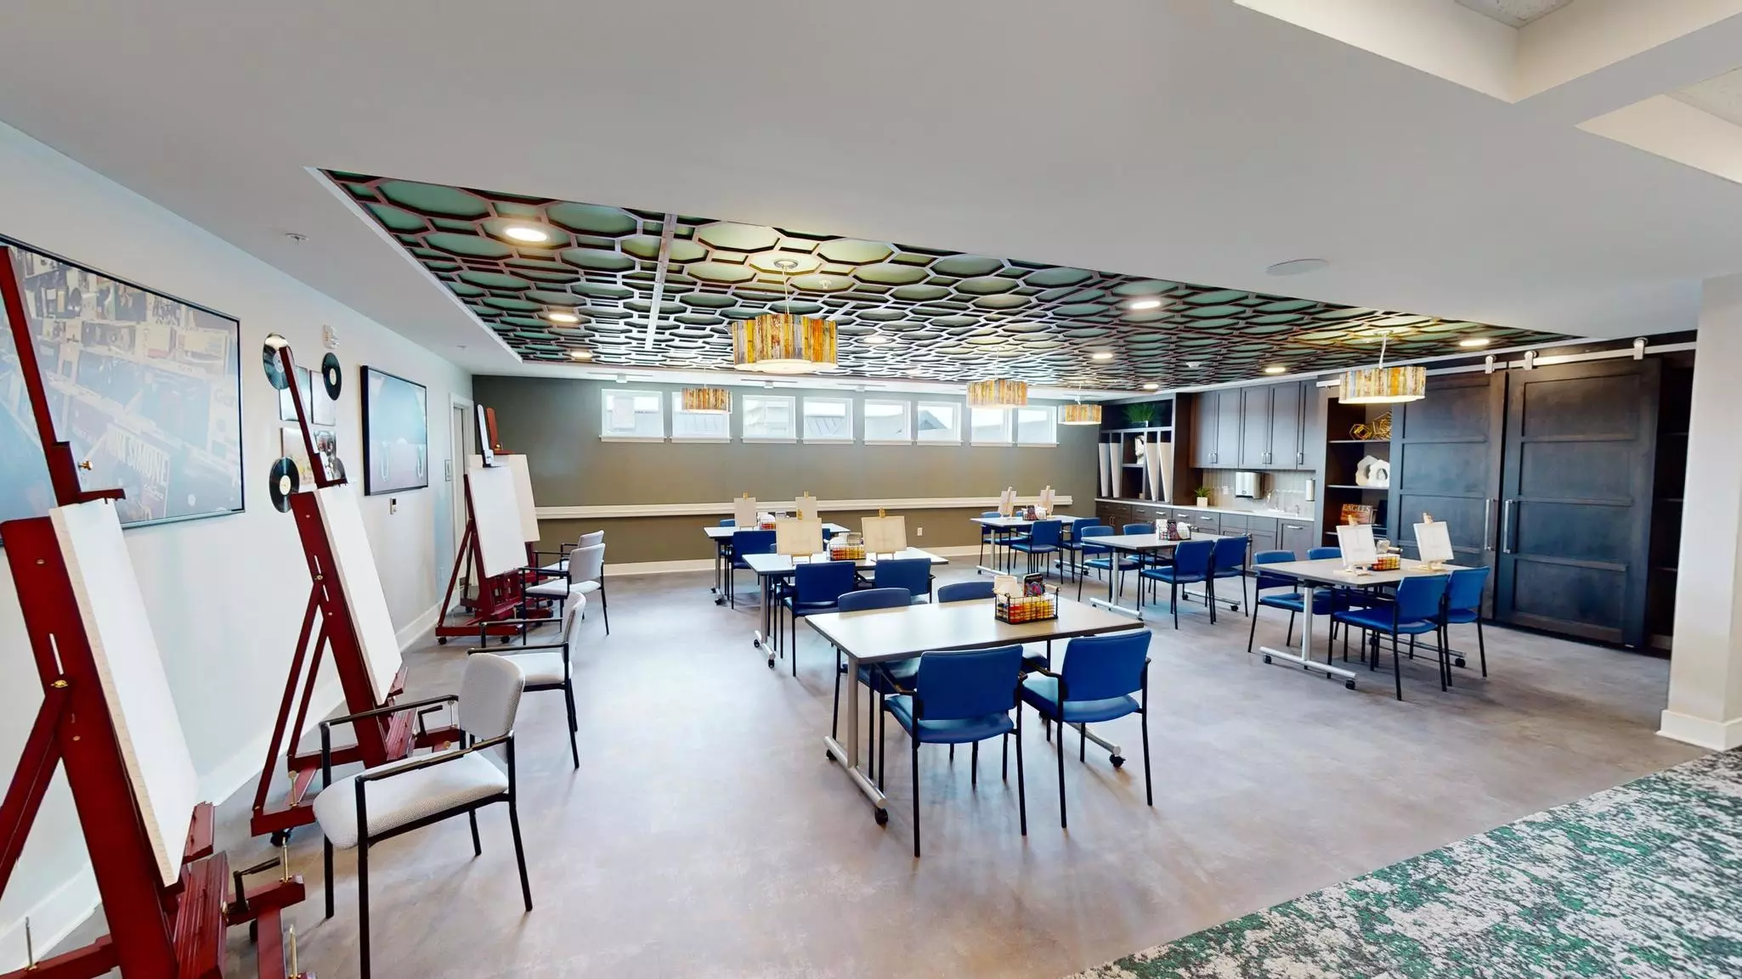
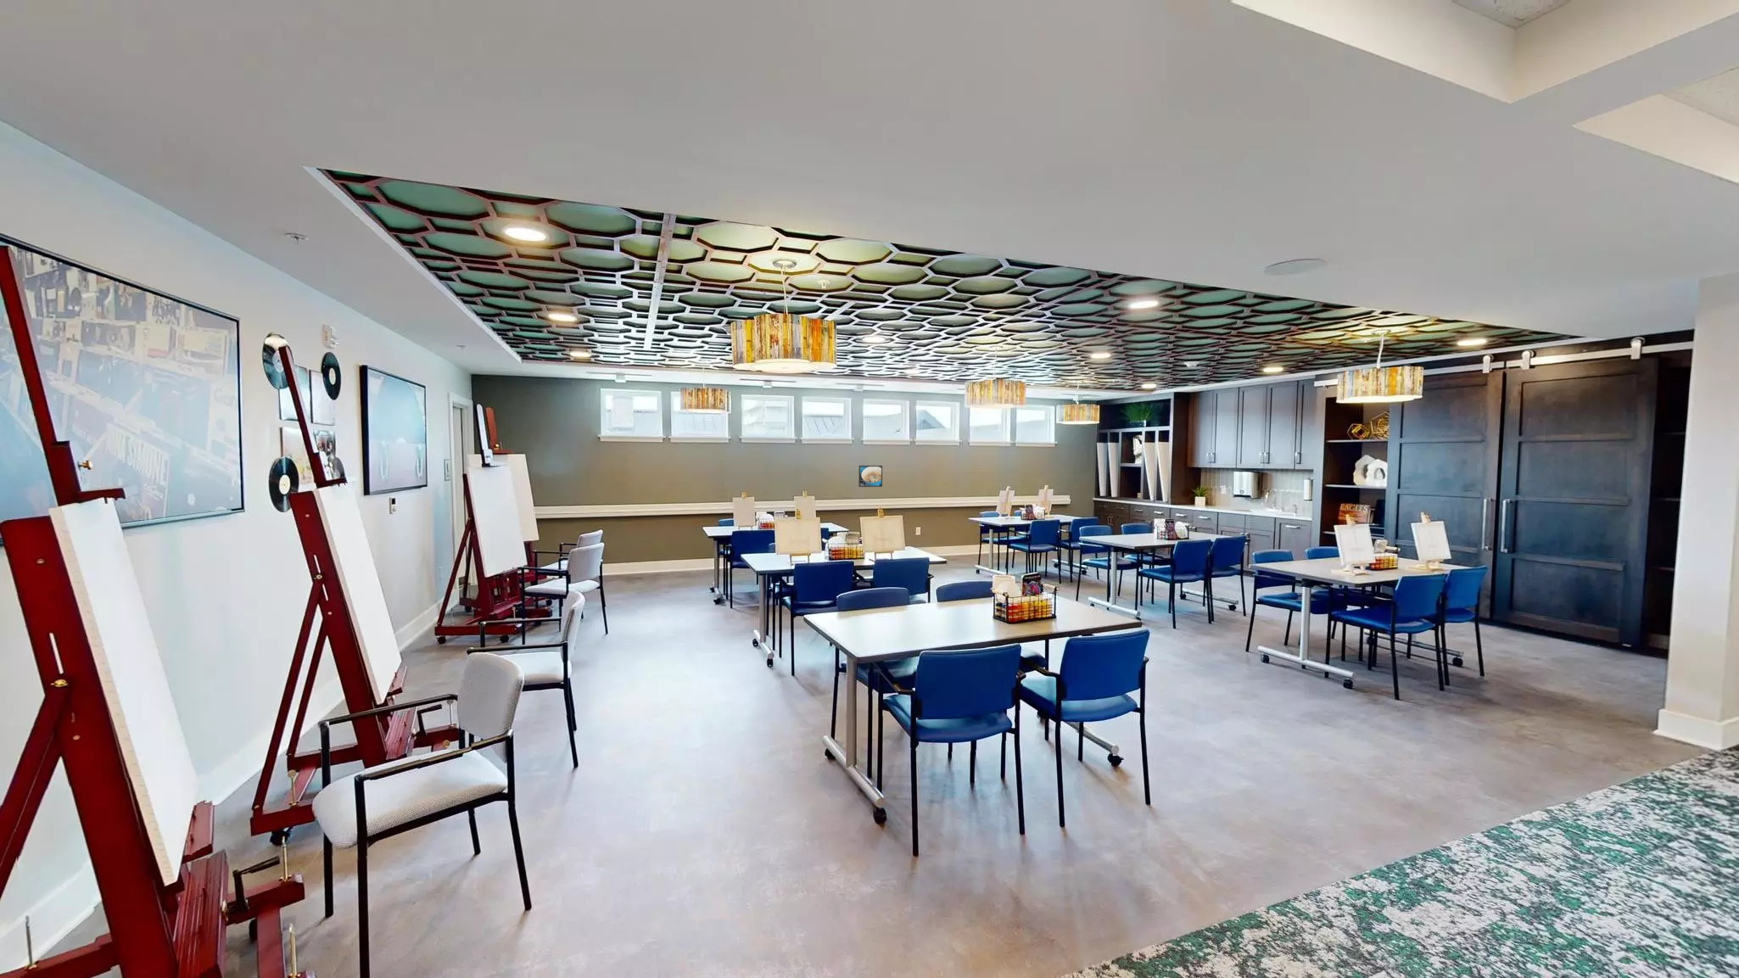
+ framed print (871, 475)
